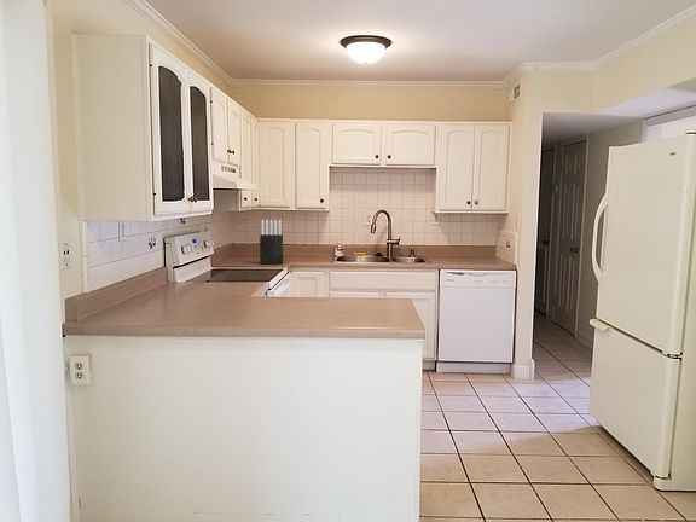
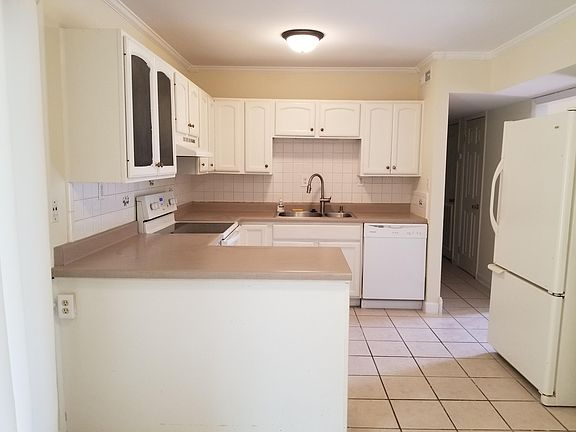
- knife block (271, 240)
